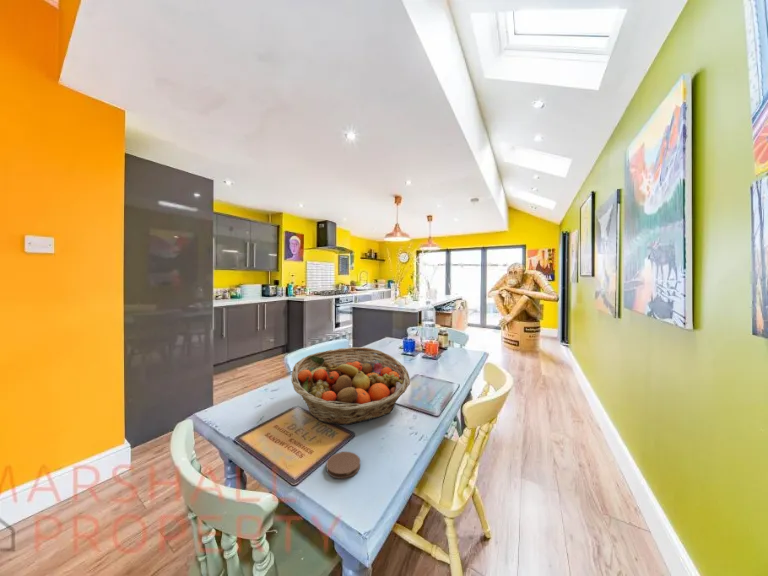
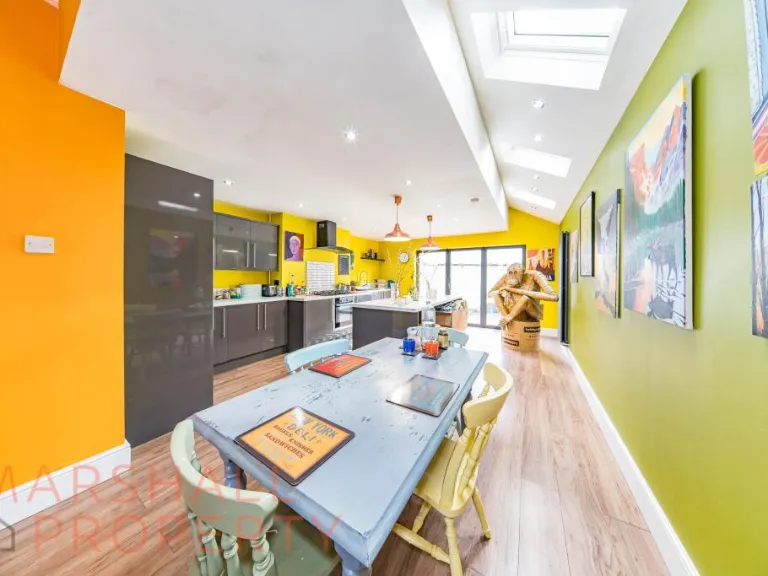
- fruit basket (352, 381)
- coaster (343, 464)
